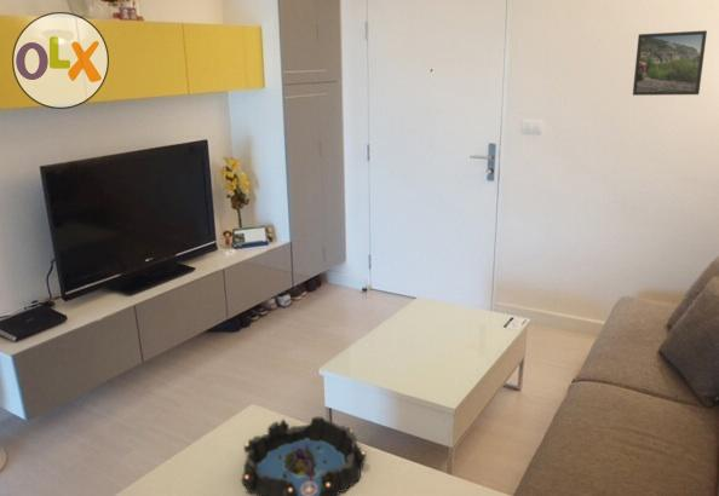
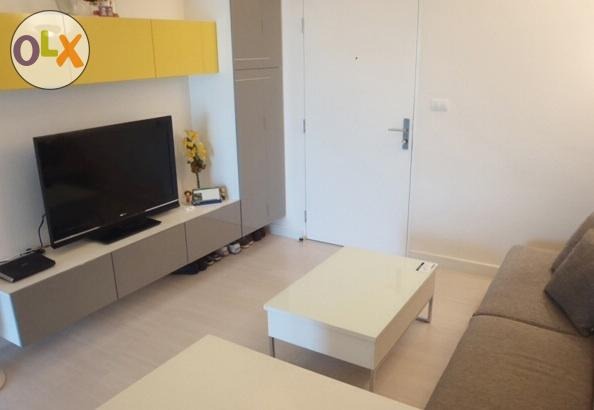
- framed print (668, 64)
- decorative bowl (304, 454)
